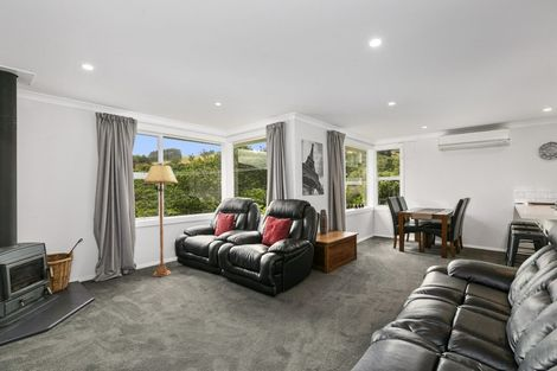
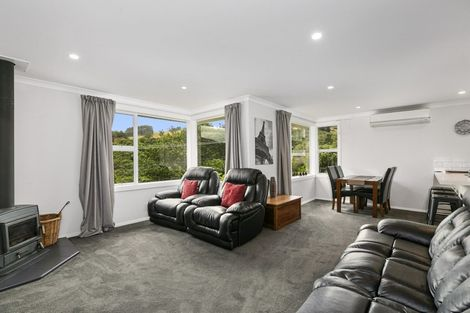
- floor lamp (161, 218)
